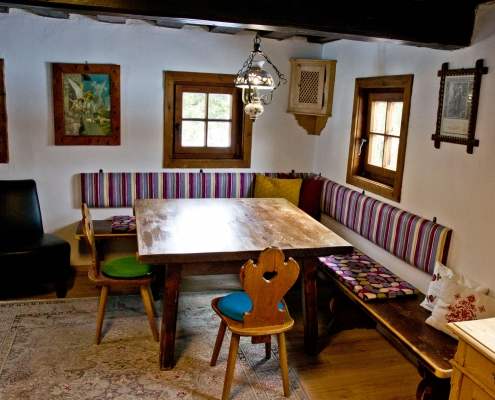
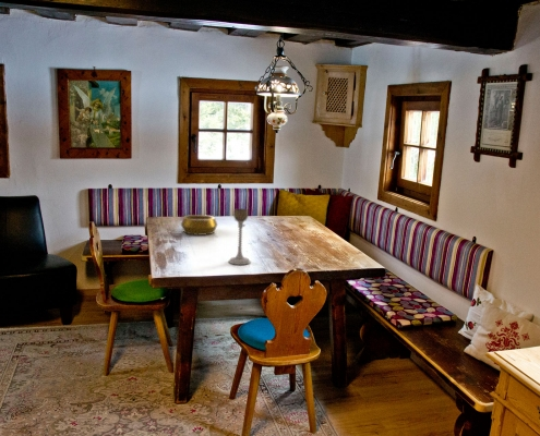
+ candle holder (240, 235)
+ decorative bowl (199, 225)
